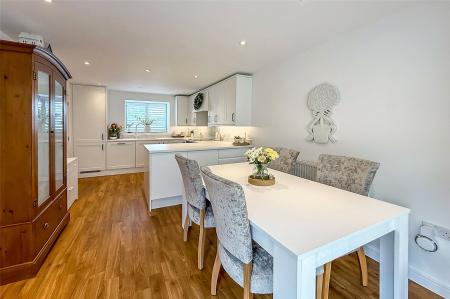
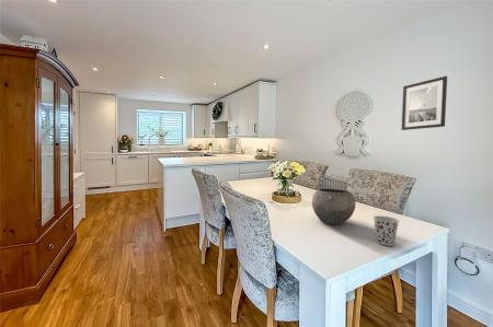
+ cup (385, 230)
+ wall art (422, 105)
+ bowl (332, 206)
